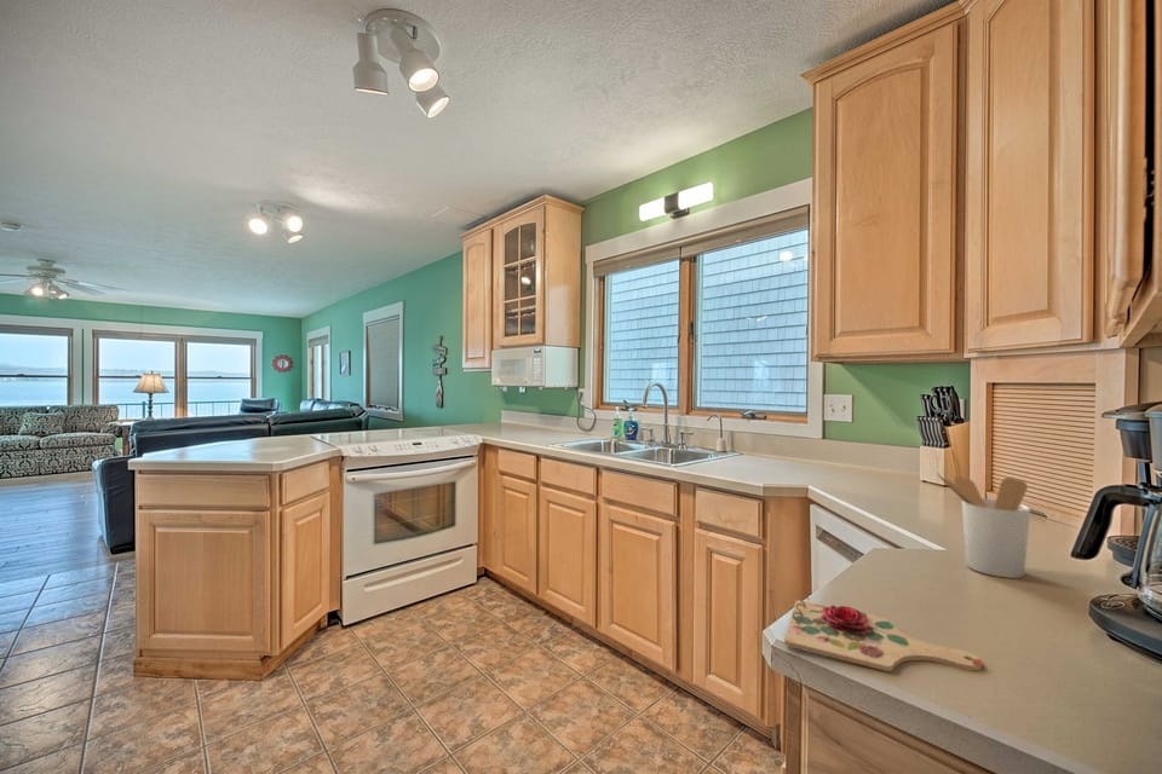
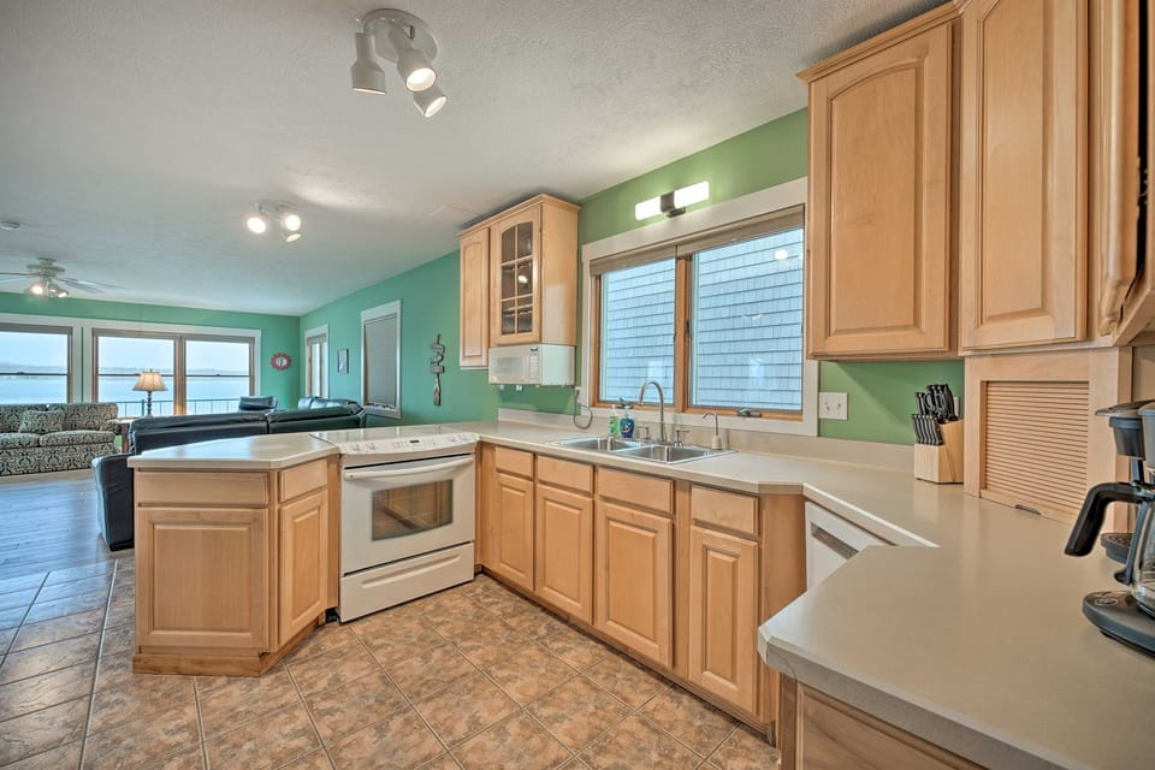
- utensil holder (978, 520)
- cutting board (878, 633)
